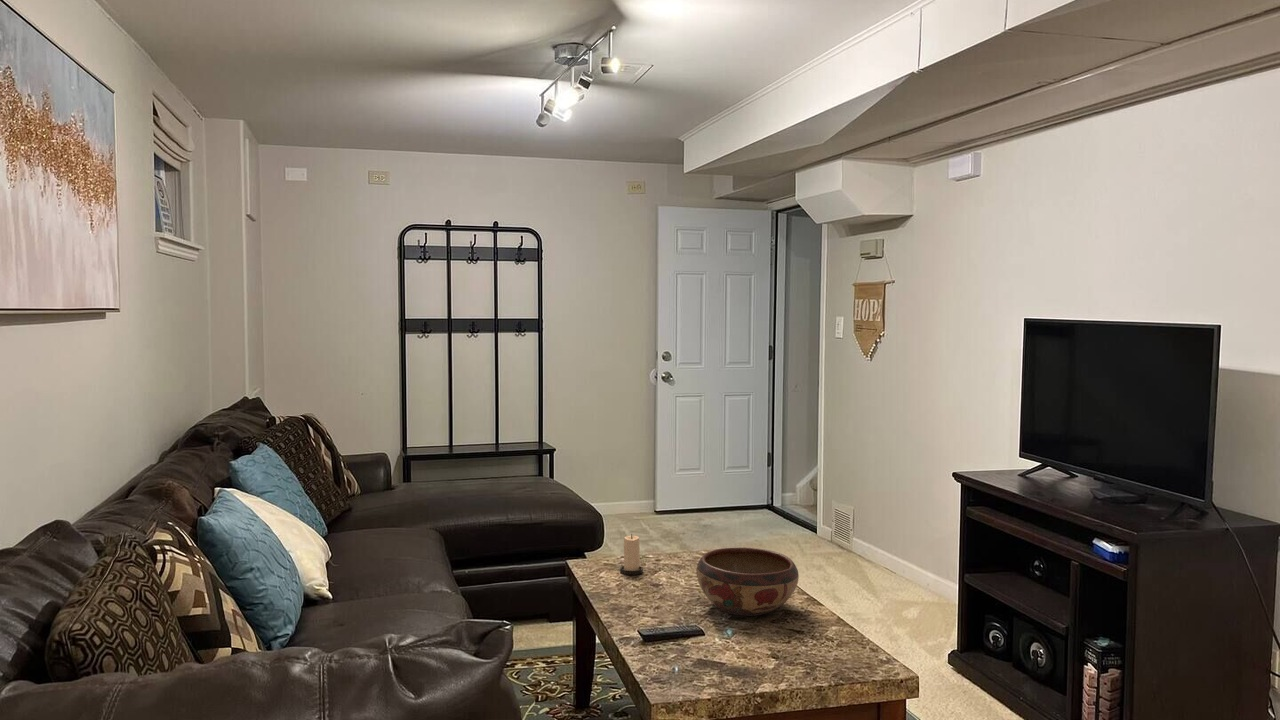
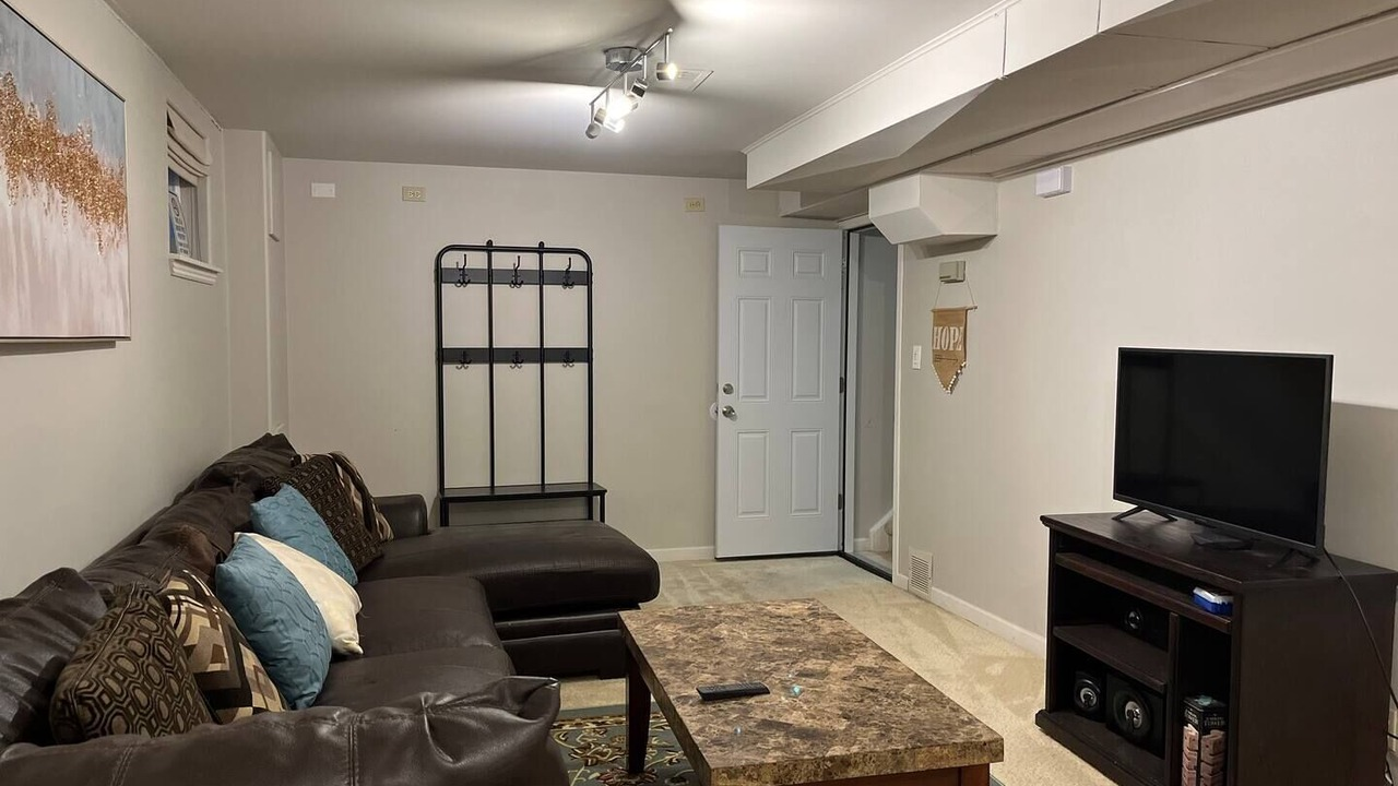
- candle (631, 552)
- decorative bowl (746, 583)
